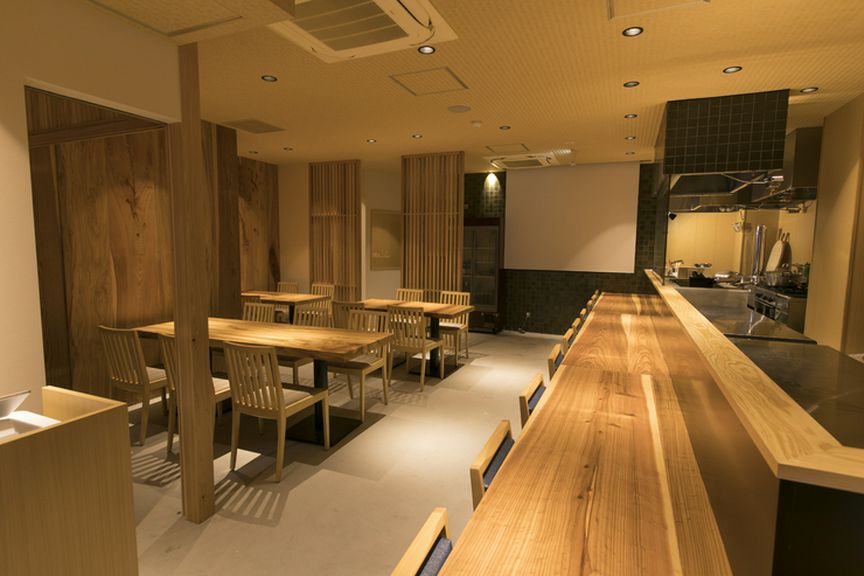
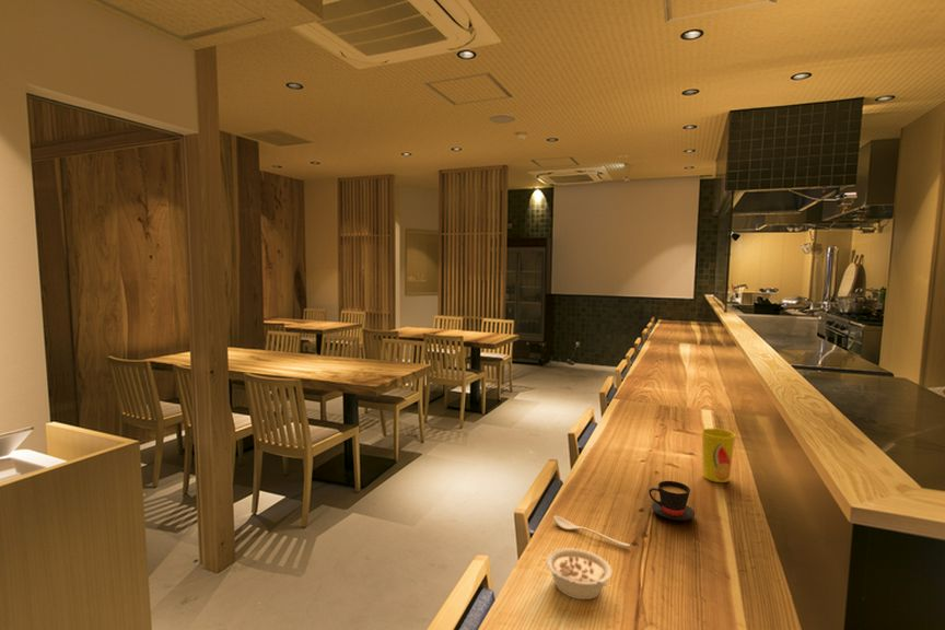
+ cup (716, 455)
+ legume (580, 574)
+ teacup (672, 500)
+ spoon (590, 530)
